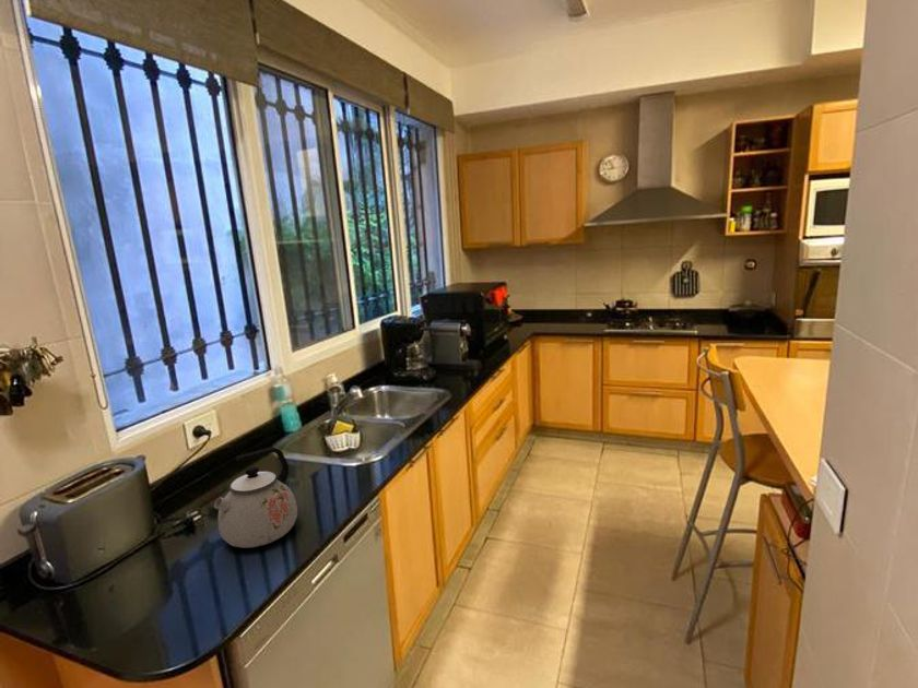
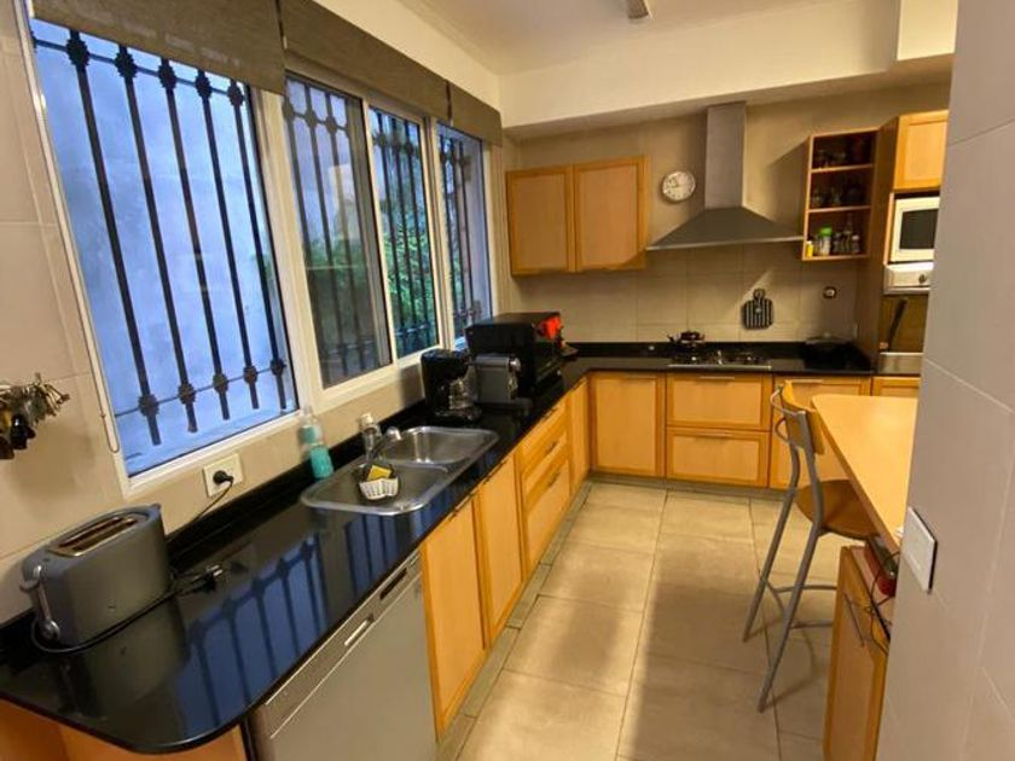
- kettle (255, 494)
